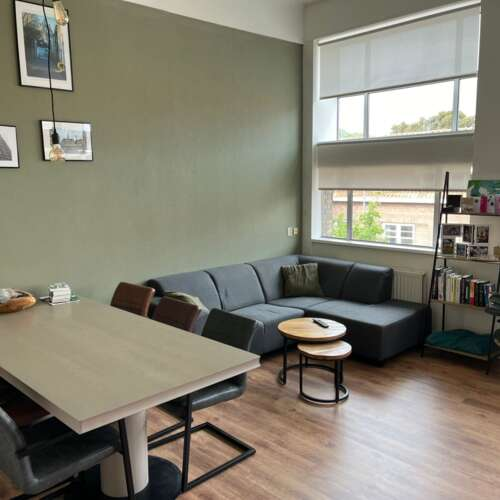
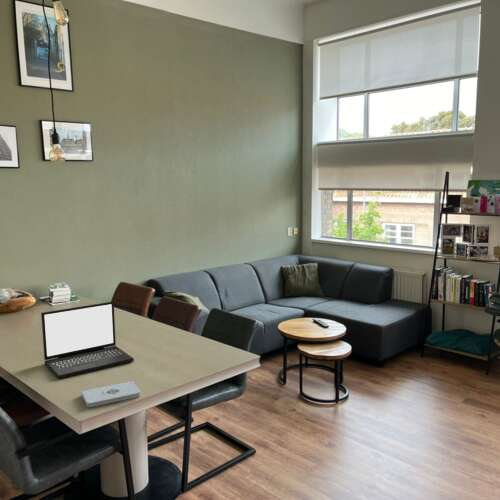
+ notepad (111, 393)
+ laptop (88, 337)
